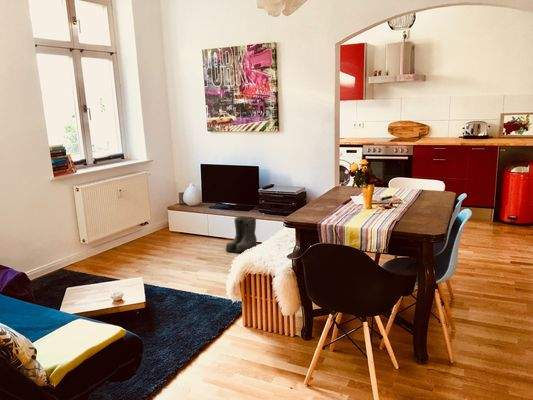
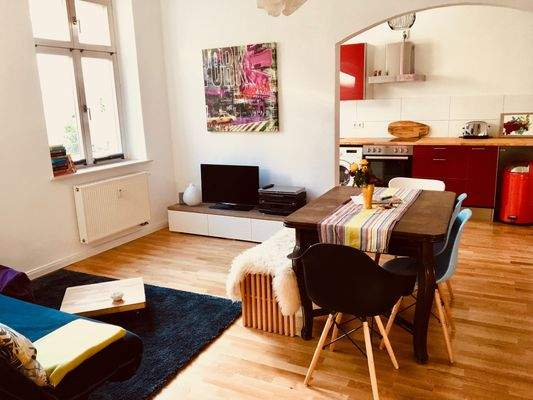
- boots (241, 233)
